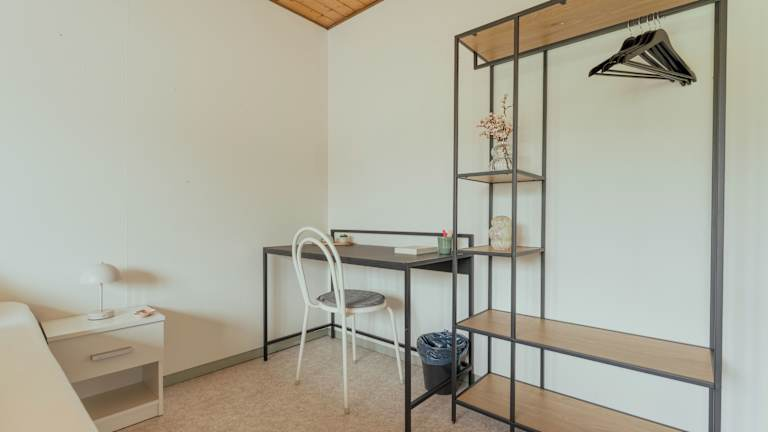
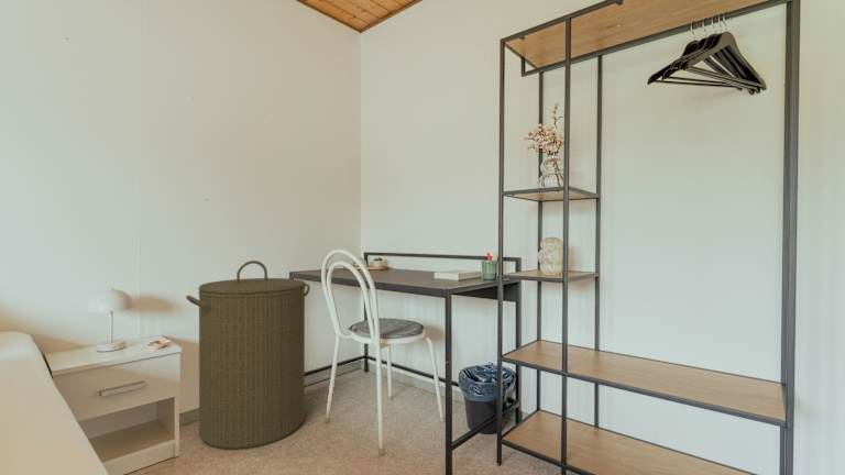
+ laundry hamper (254, 342)
